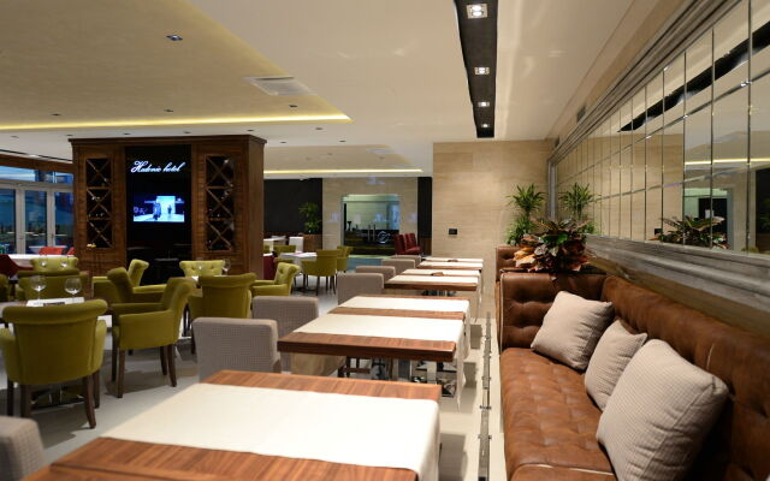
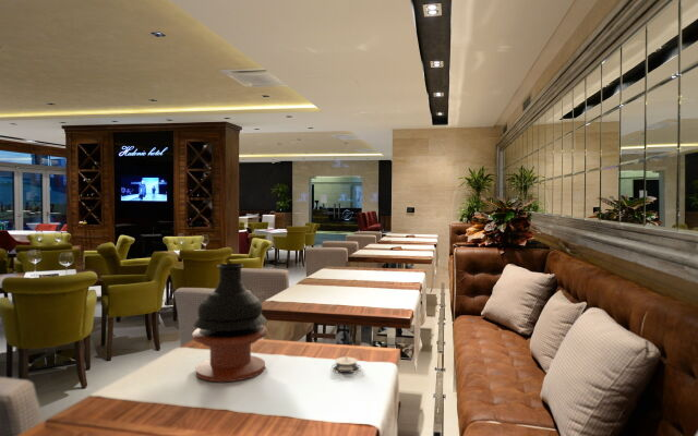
+ vase (230, 317)
+ architectural model (346, 361)
